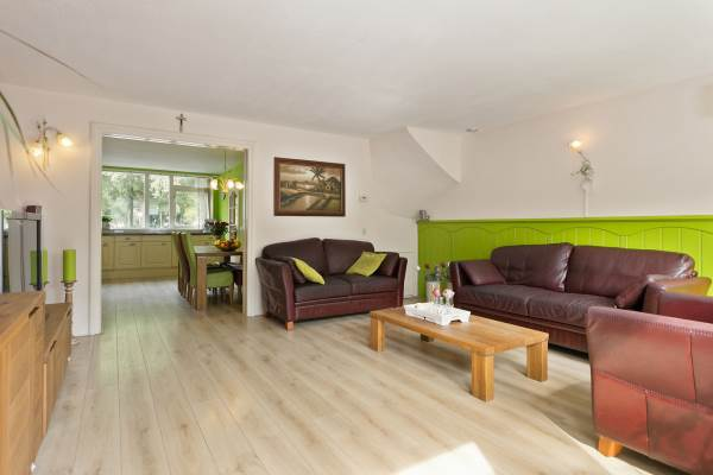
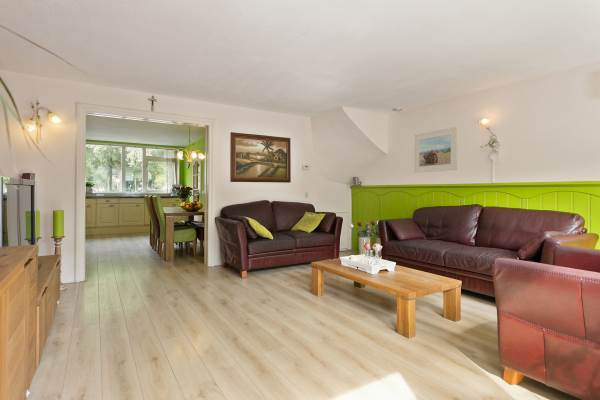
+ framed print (434, 151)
